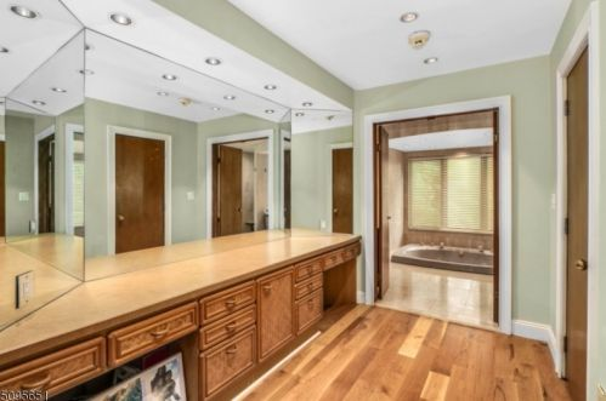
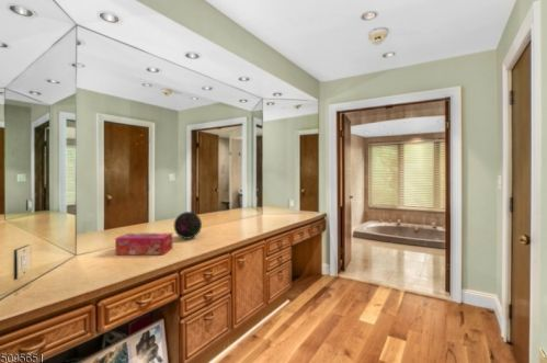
+ tissue box (145, 242)
+ decorative orb (187, 225)
